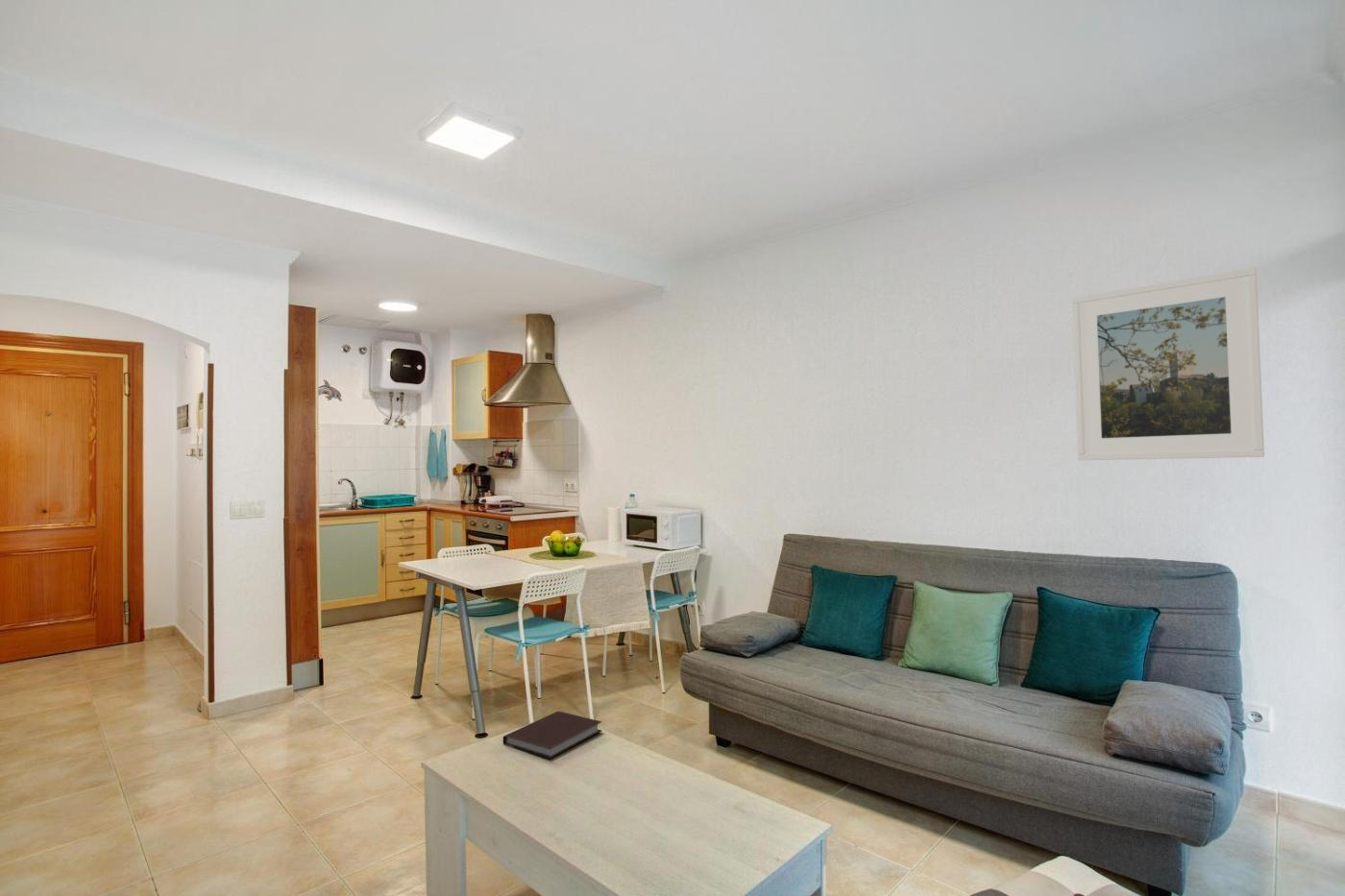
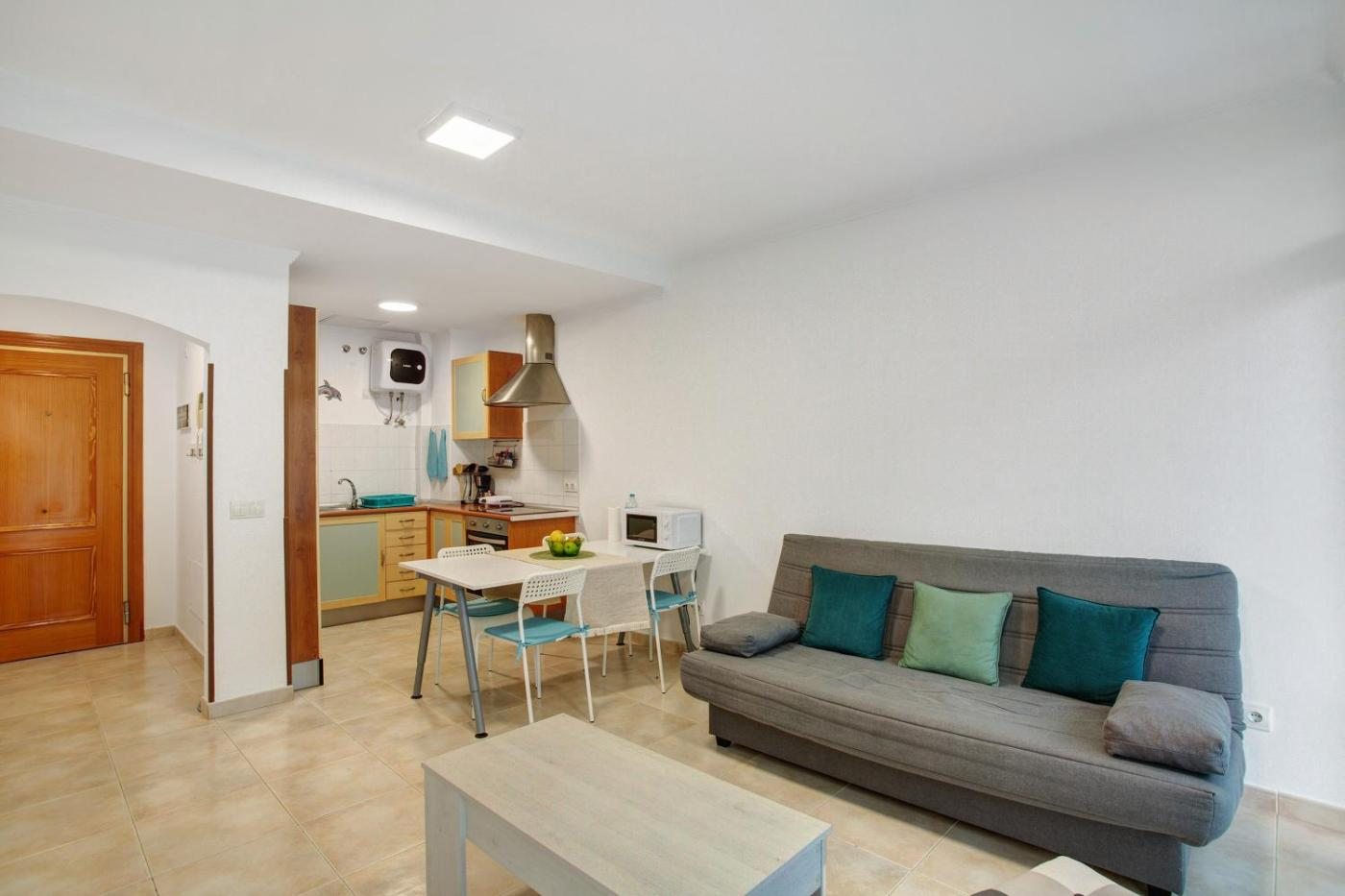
- notebook (553, 733)
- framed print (1160, 371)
